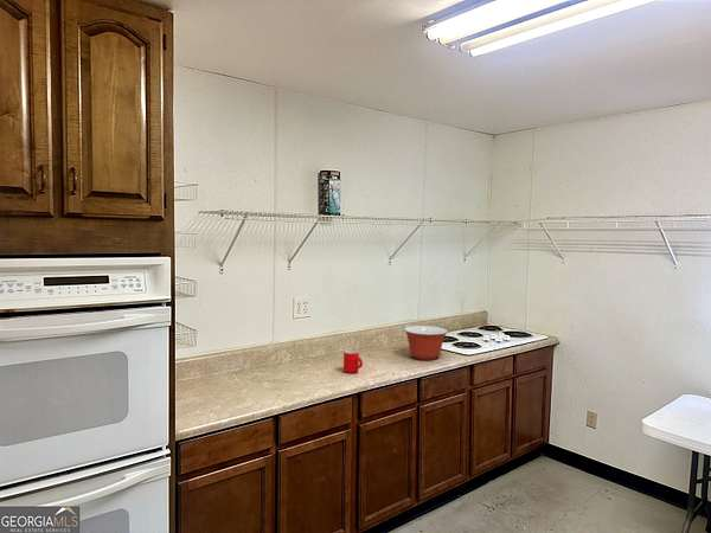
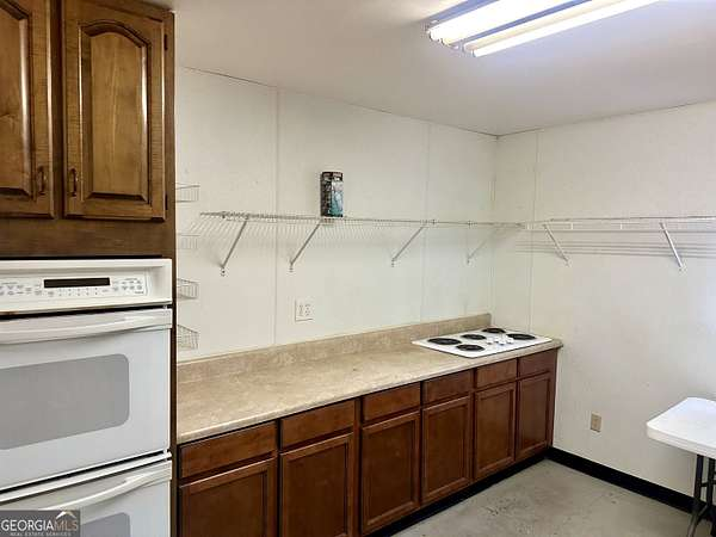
- mixing bowl (424, 343)
- mug (353, 362)
